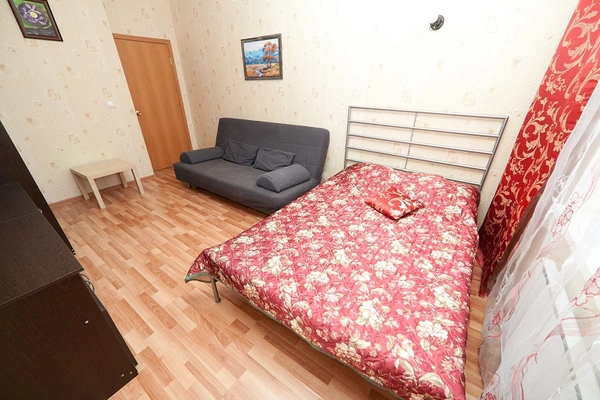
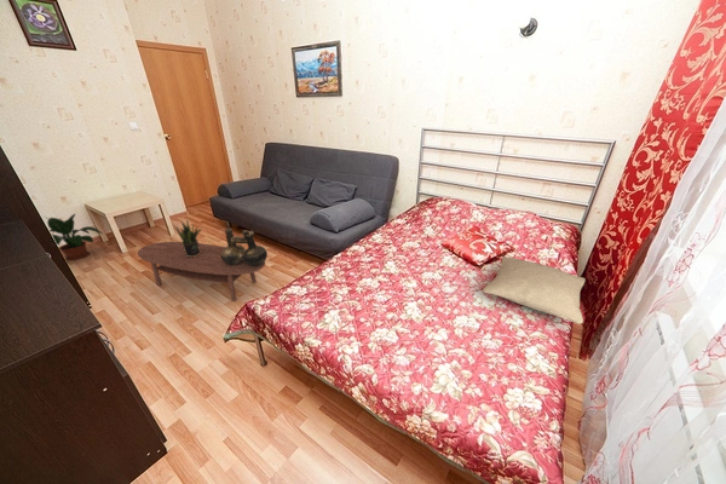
+ pillow (535, 284)
+ potted plant (190, 237)
+ coffee table (203, 270)
+ ceramic vessel (241, 246)
+ potted plant (65, 234)
